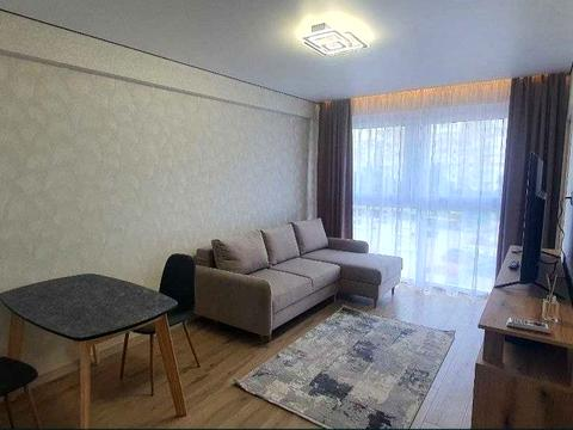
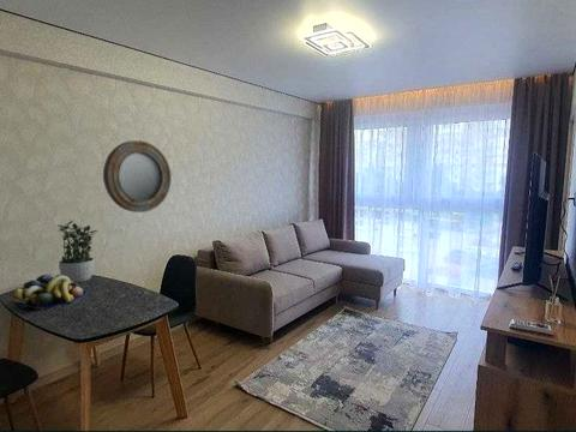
+ fruit bowl (52, 287)
+ home mirror (139, 176)
+ potted plant (78, 250)
